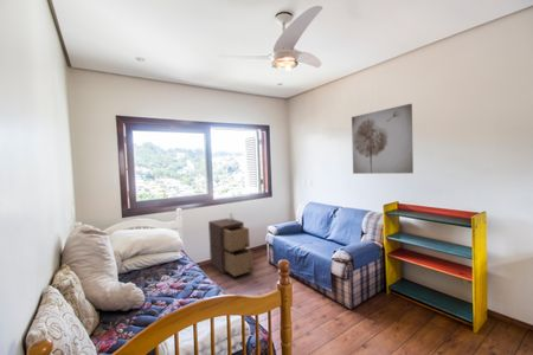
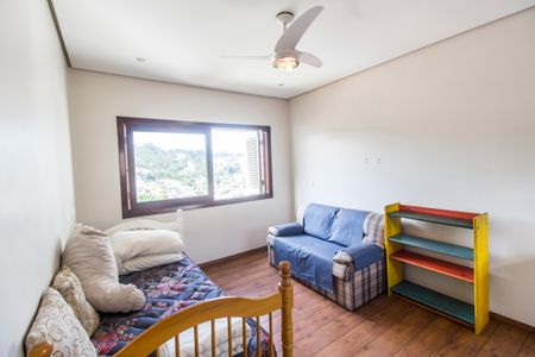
- wall art (379, 142)
- storage cabinet (231, 241)
